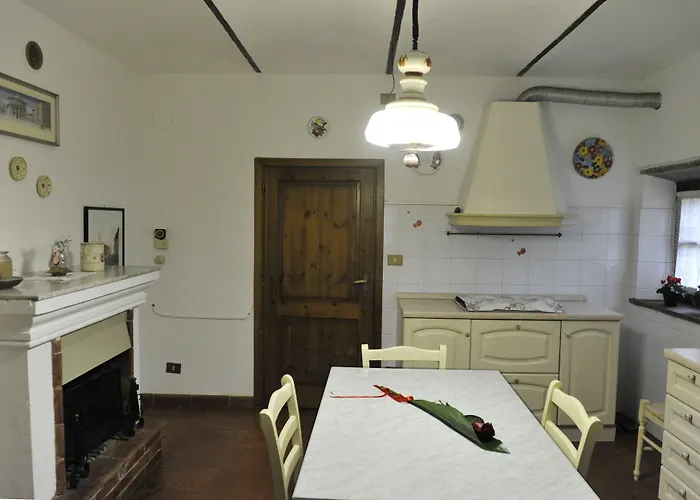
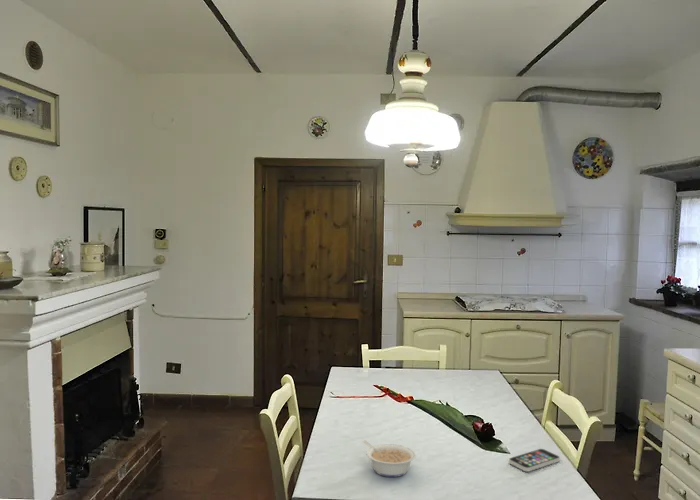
+ smartphone (534, 459)
+ legume (388, 459)
